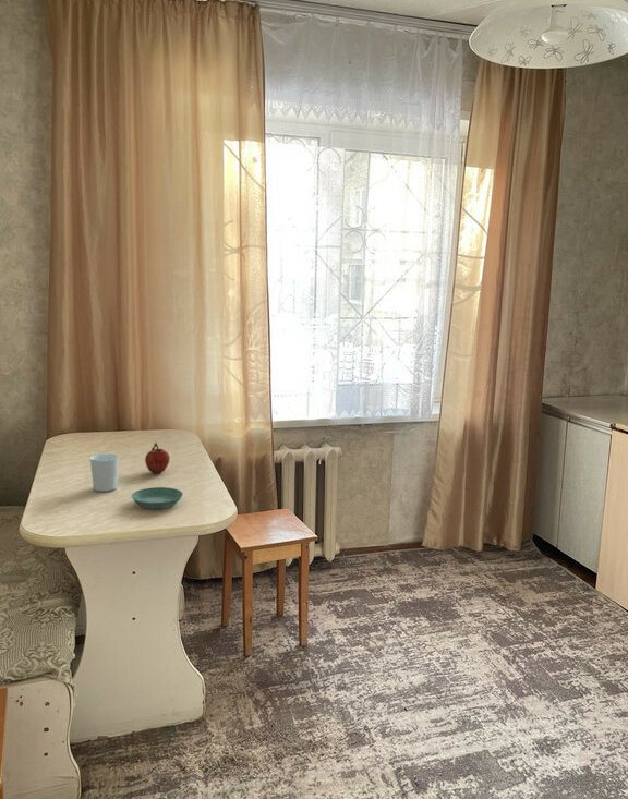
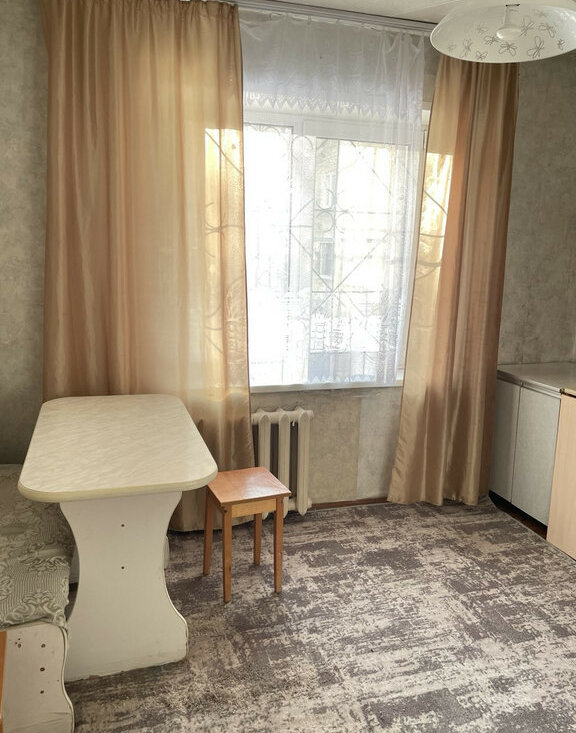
- fruit (157, 457)
- saucer (157, 498)
- cup (105, 472)
